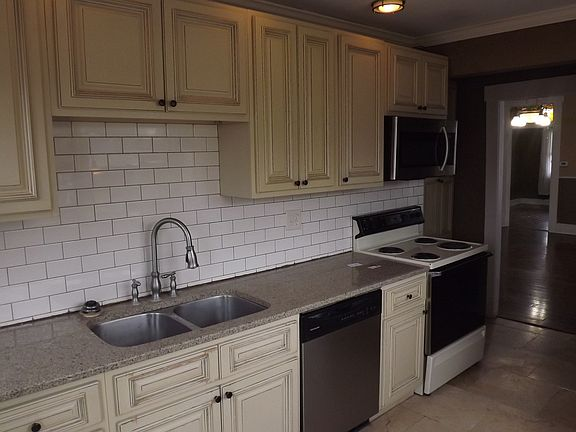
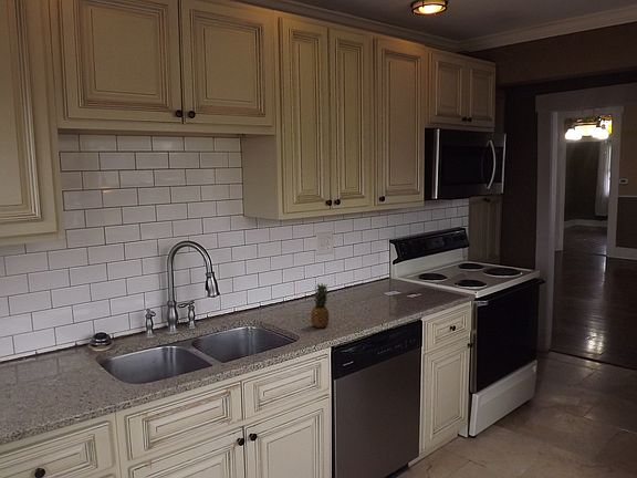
+ fruit (320, 304)
